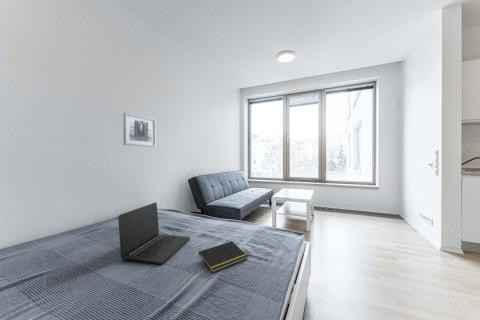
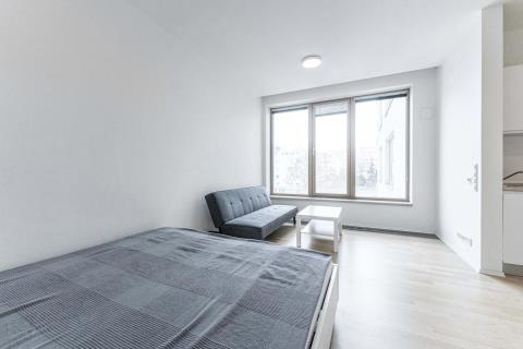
- notepad (223, 254)
- laptop (158, 228)
- wall art (141, 131)
